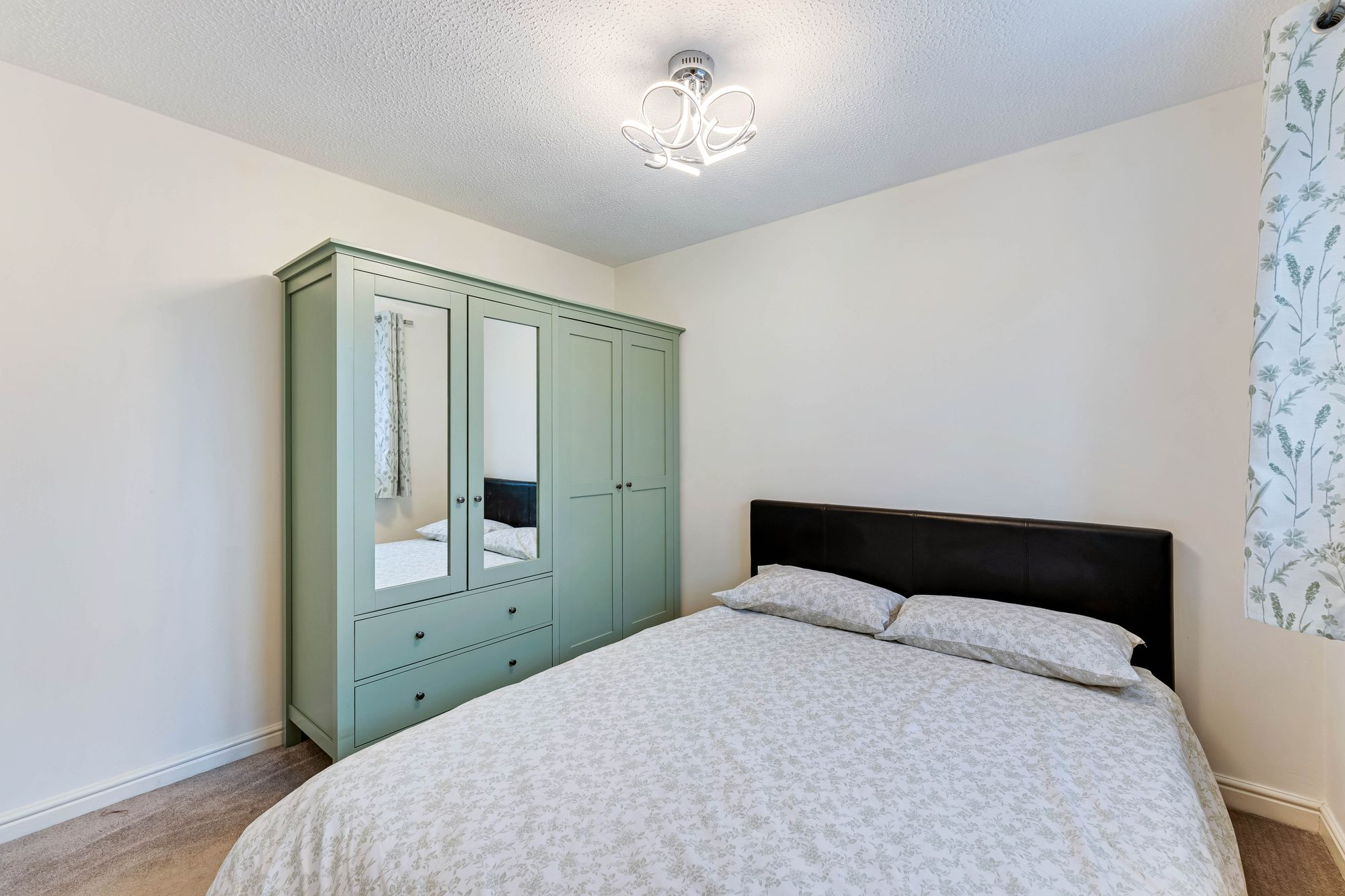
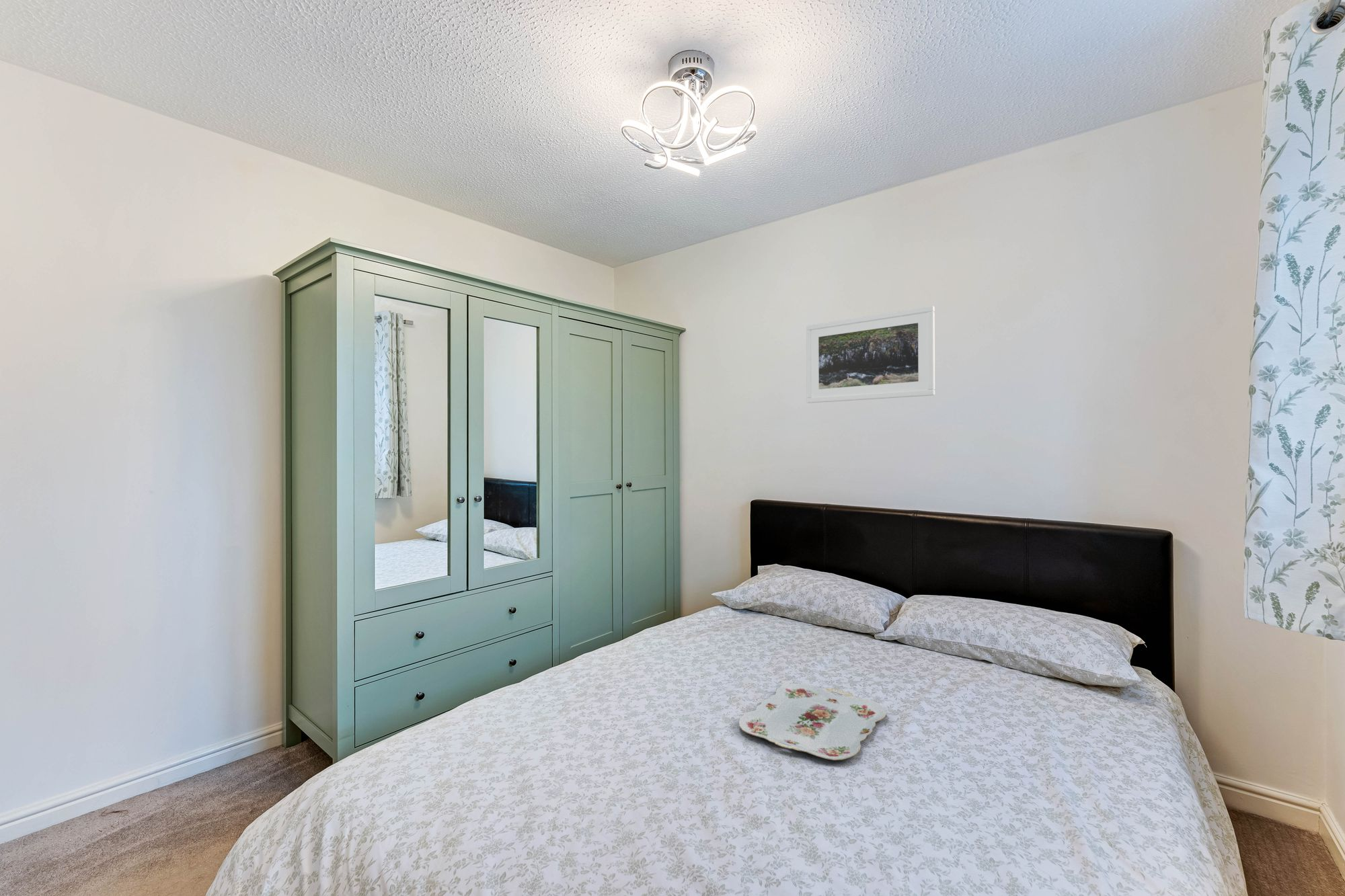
+ serving tray (814, 718)
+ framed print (866, 358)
